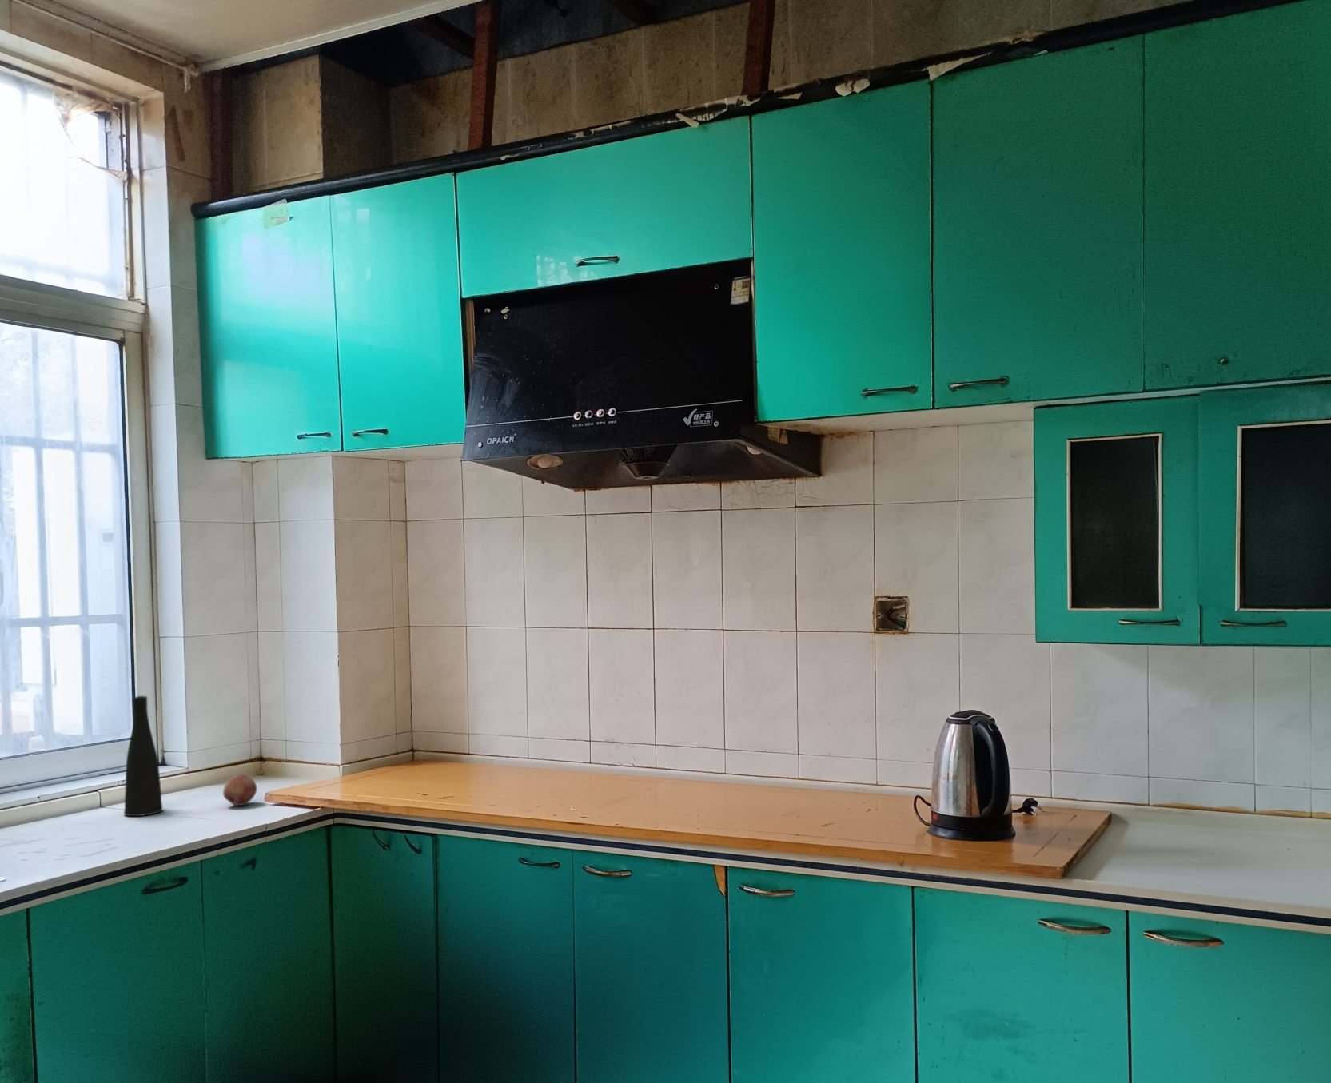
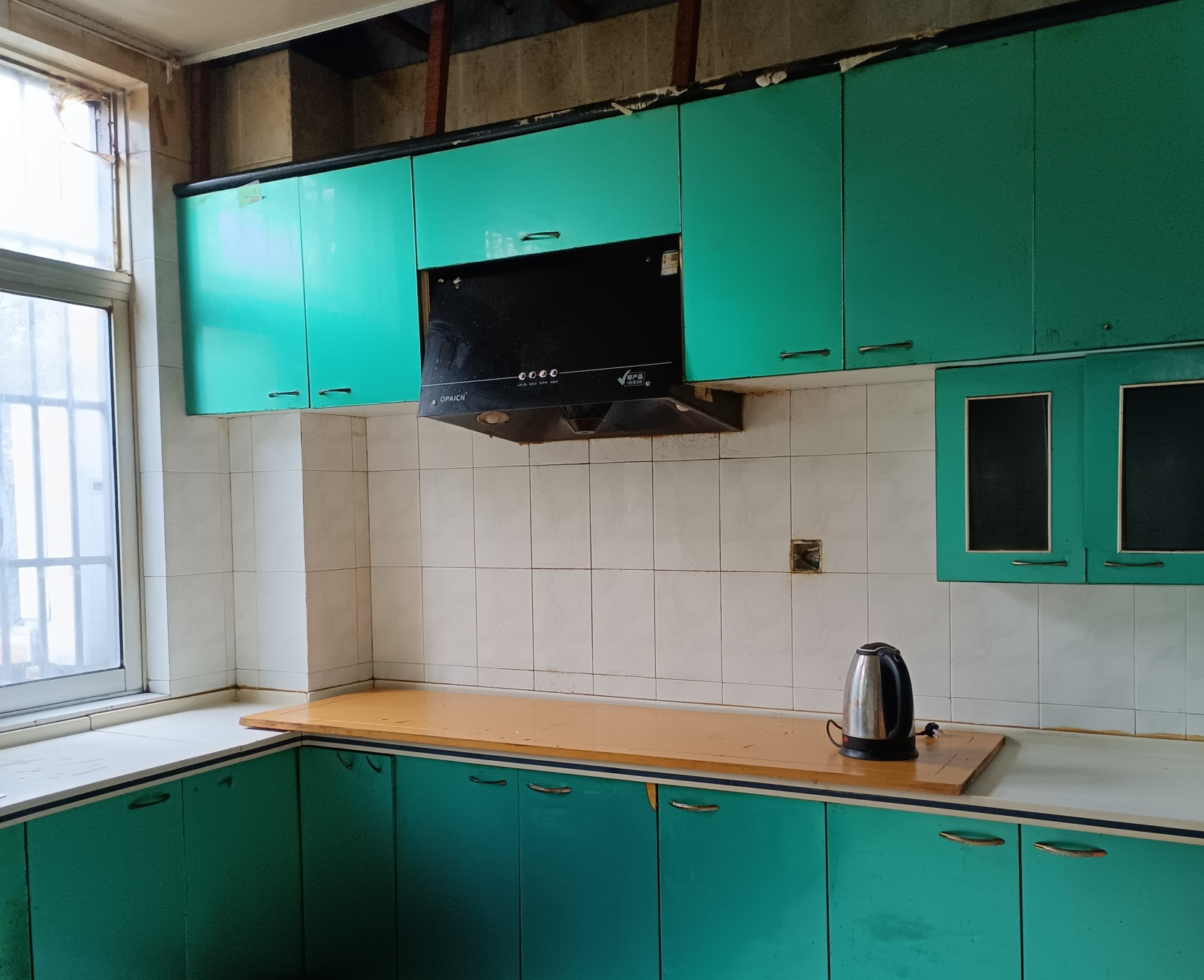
- fruit (239, 790)
- vase (142, 755)
